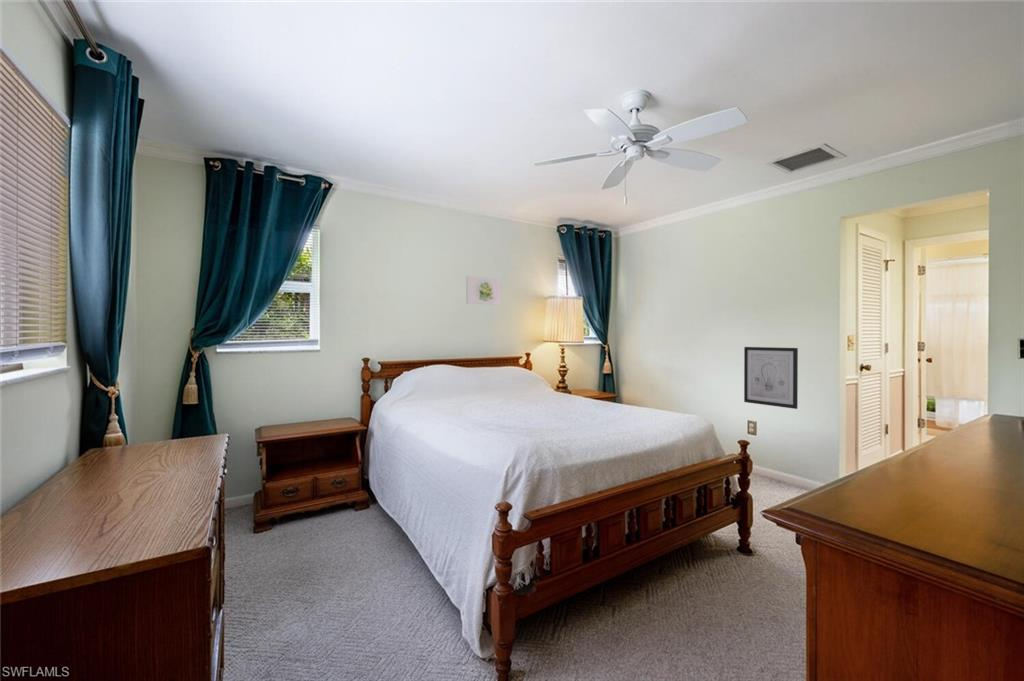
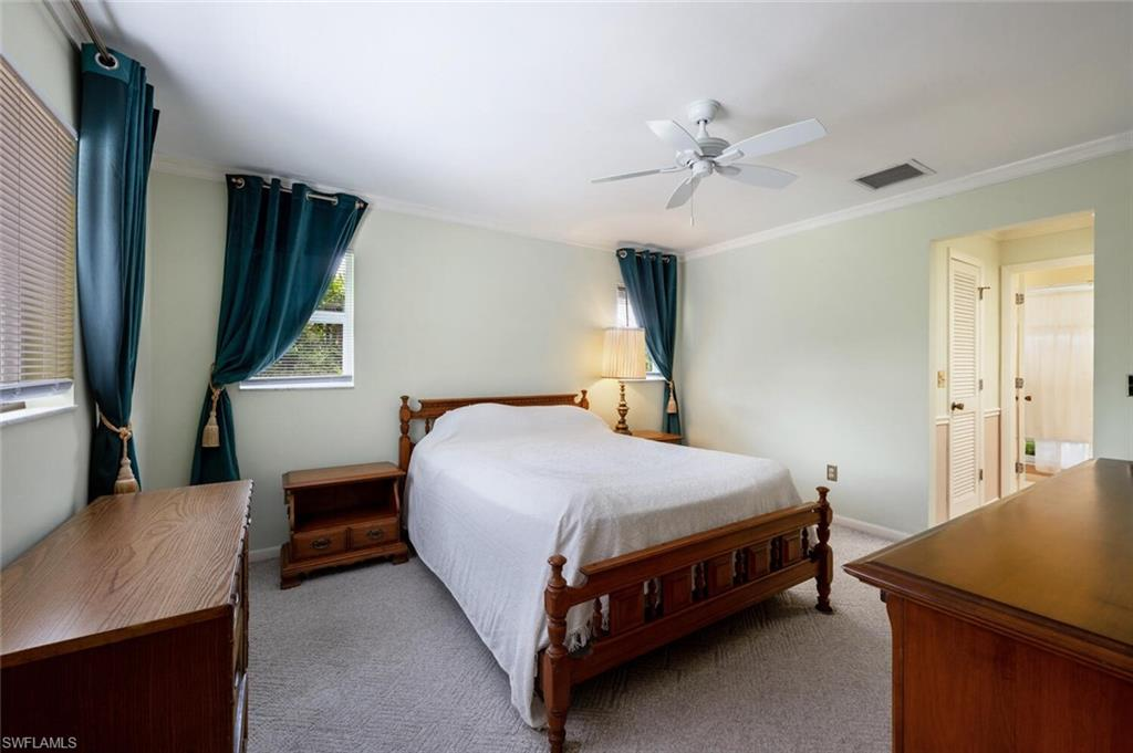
- wall art (769, 376)
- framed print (484, 290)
